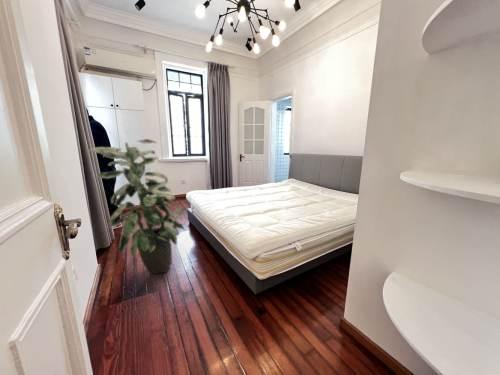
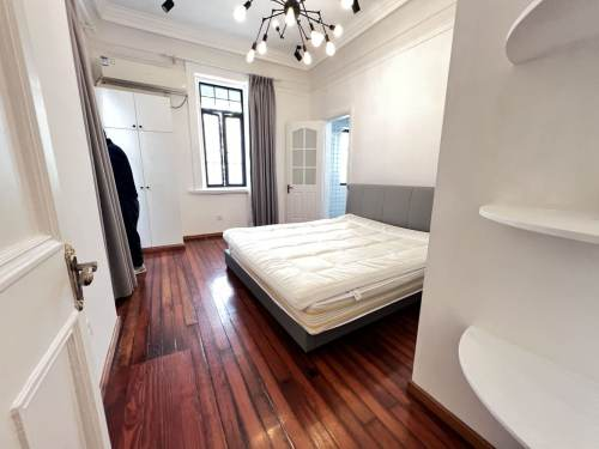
- indoor plant (146, 210)
